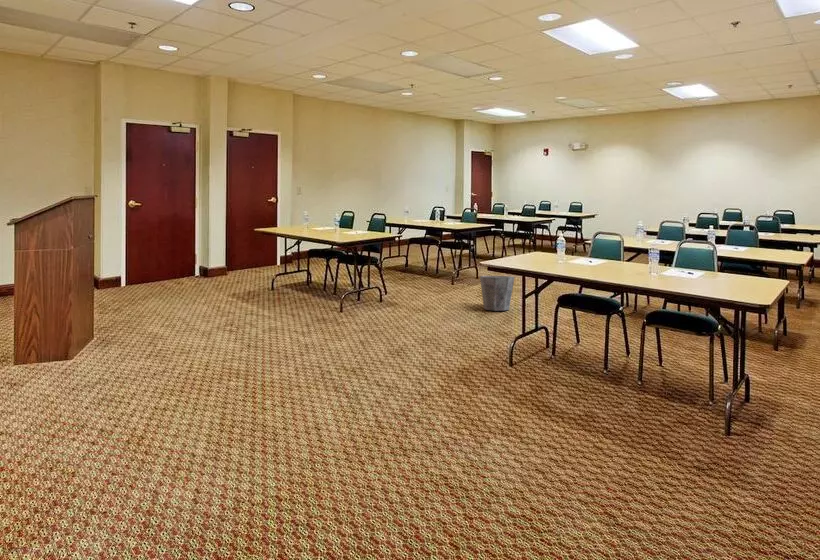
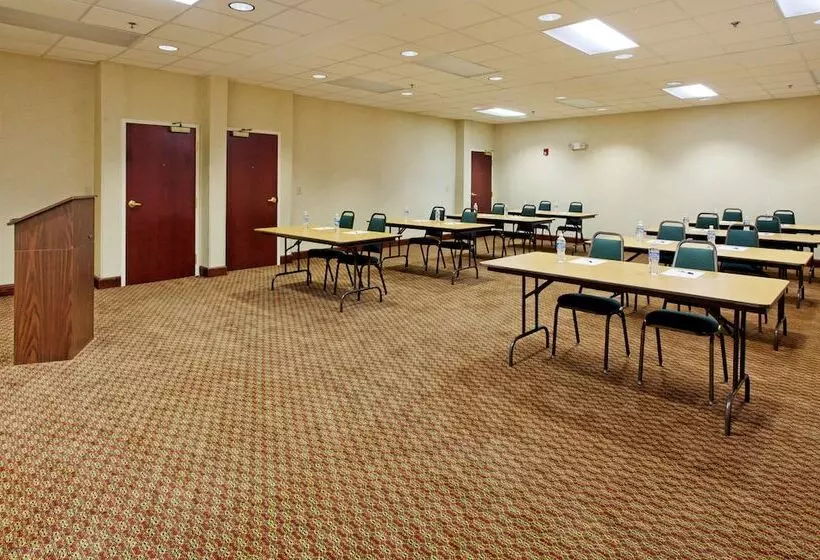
- waste bin (496, 292)
